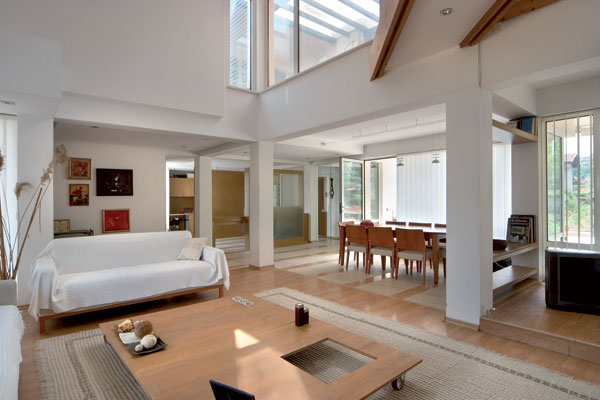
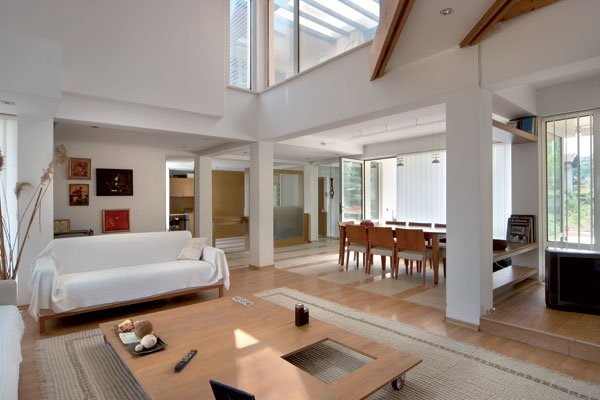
+ remote control (186, 359)
